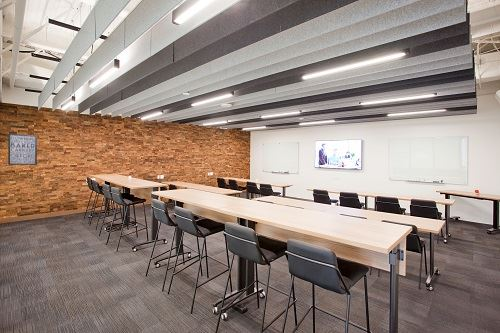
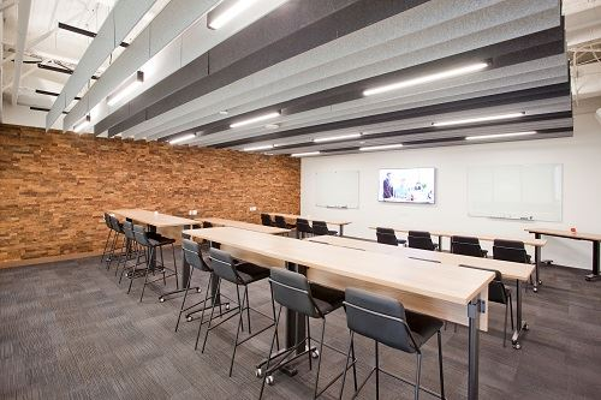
- wall art (23, 149)
